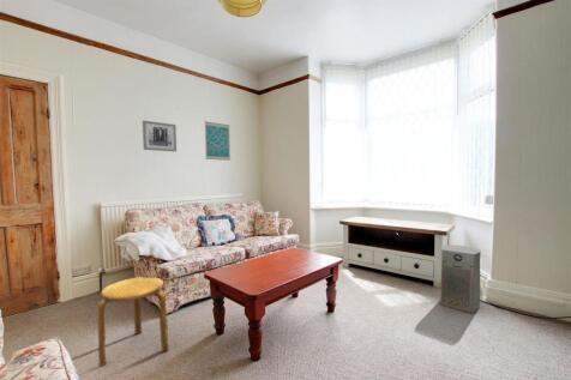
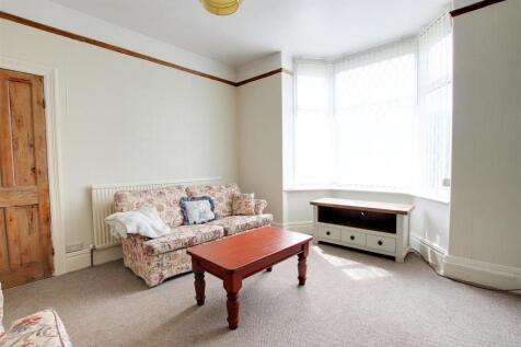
- stool (136, 315)
- wall art (217, 141)
- fan (459, 275)
- wall art (160, 137)
